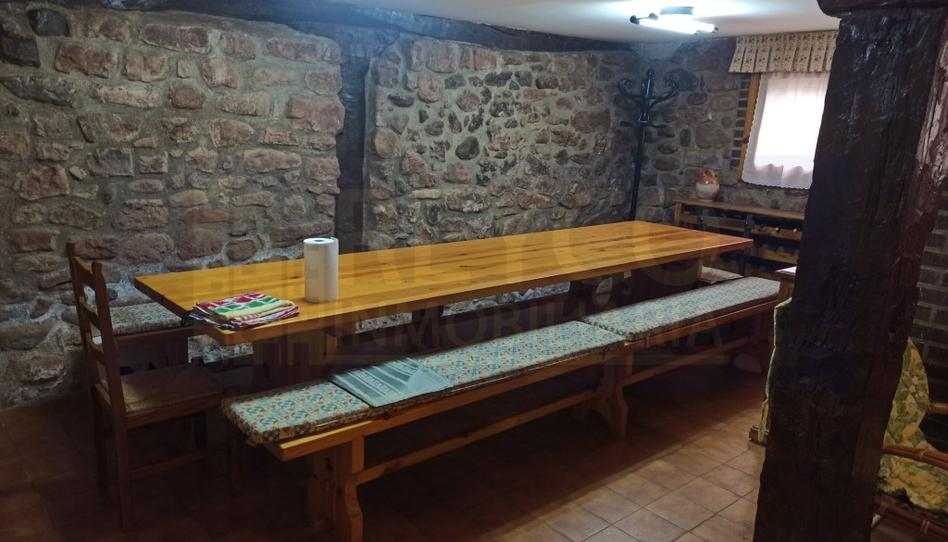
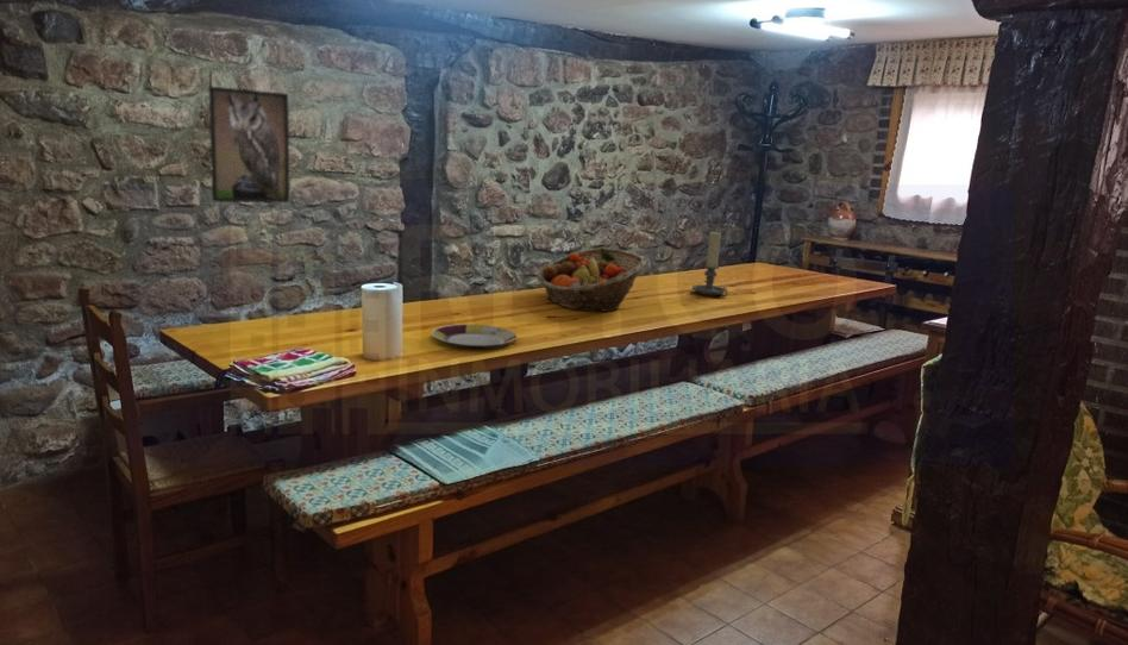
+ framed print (250, 146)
+ fruit basket (590, 277)
+ candle holder (714, 263)
+ plate (474, 337)
